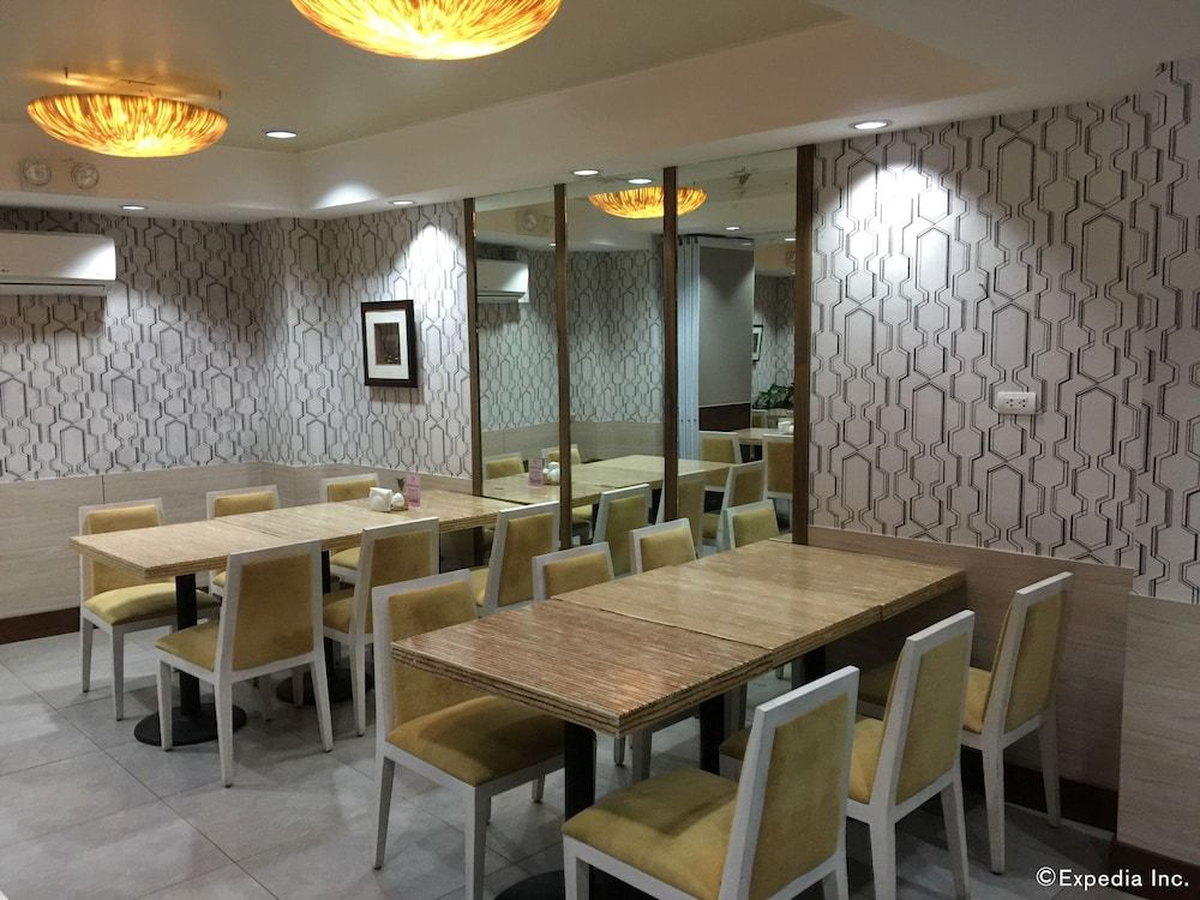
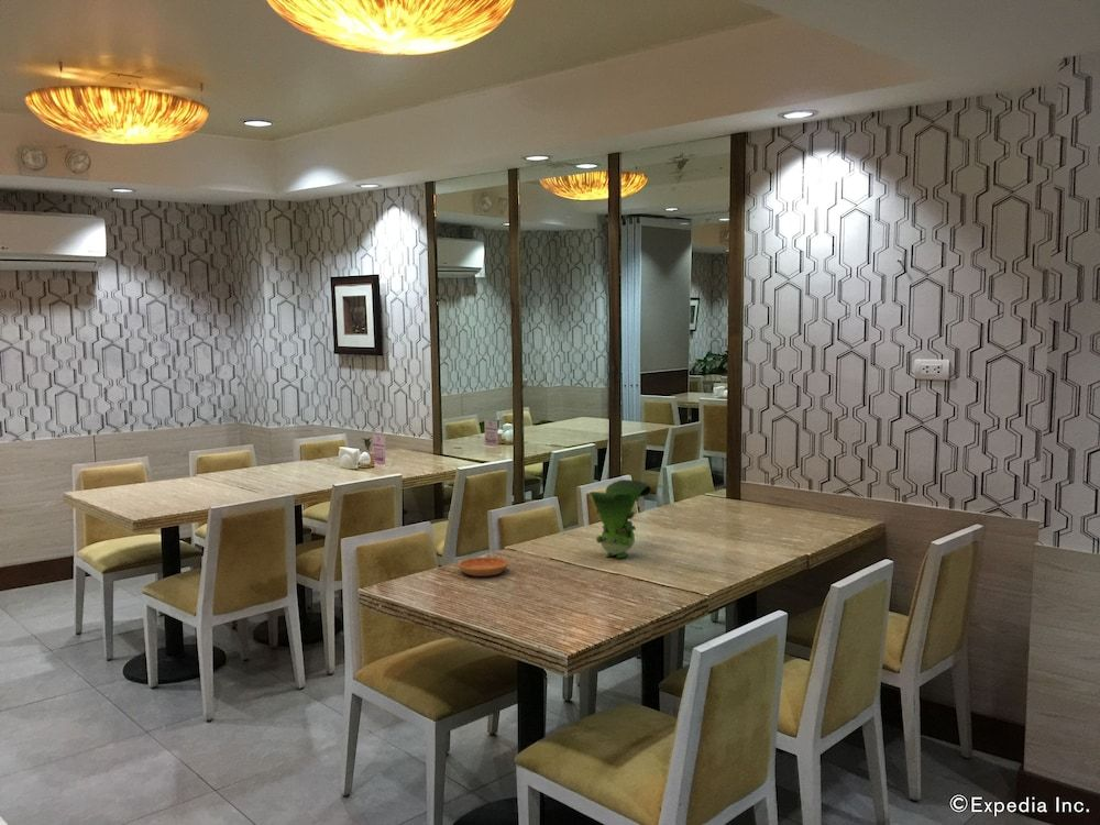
+ saucer (483, 566)
+ toy figurine (618, 518)
